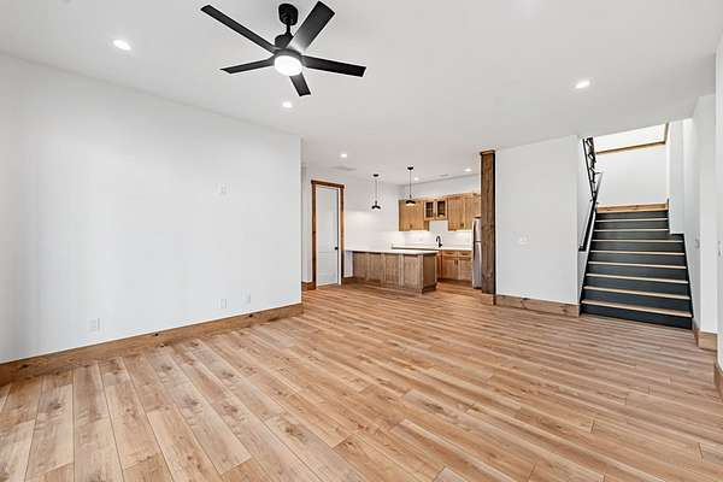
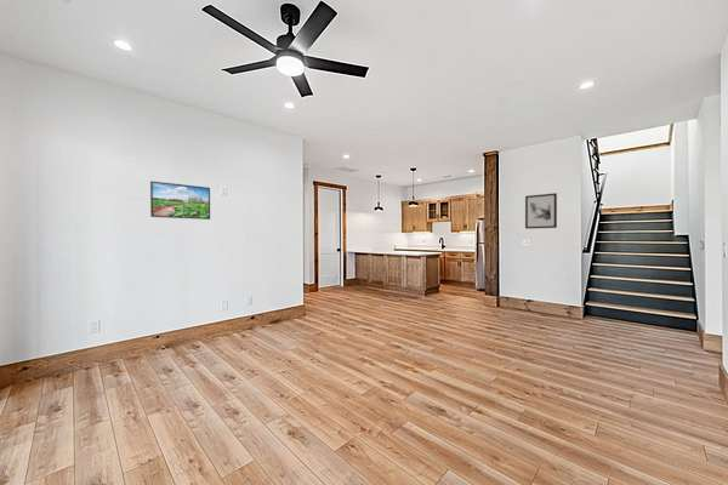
+ wall art (540, 211)
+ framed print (182, 201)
